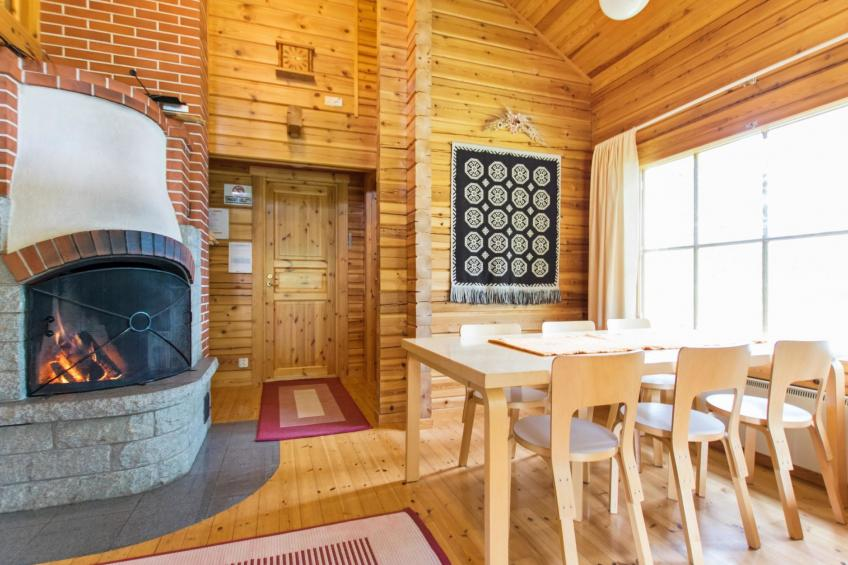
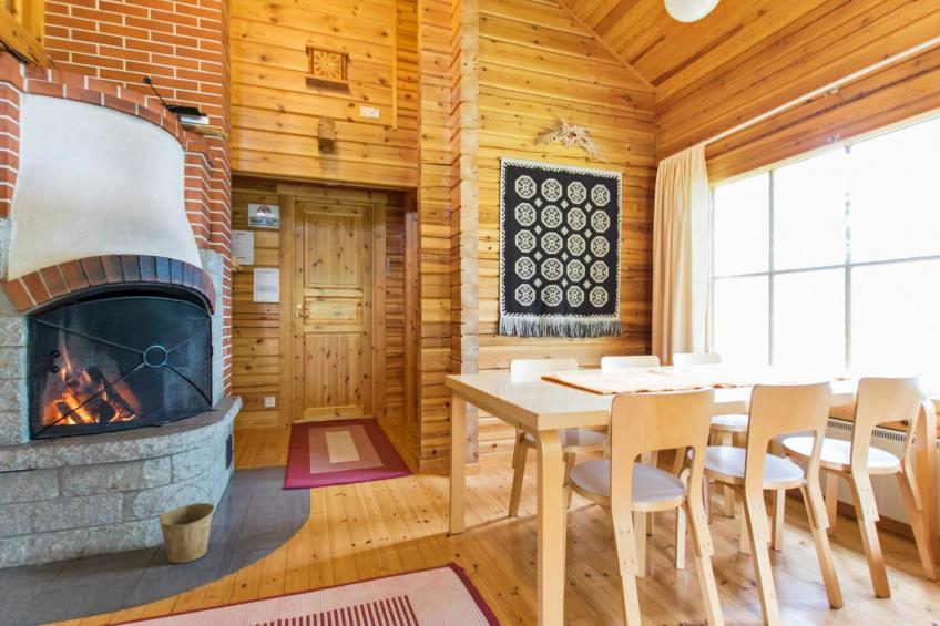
+ bucket (187, 519)
